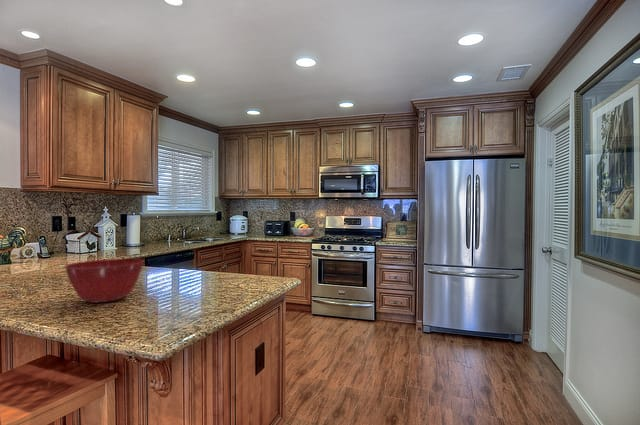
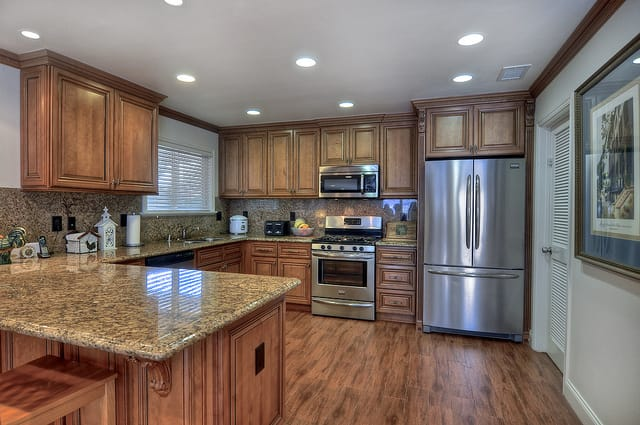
- mixing bowl (106, 280)
